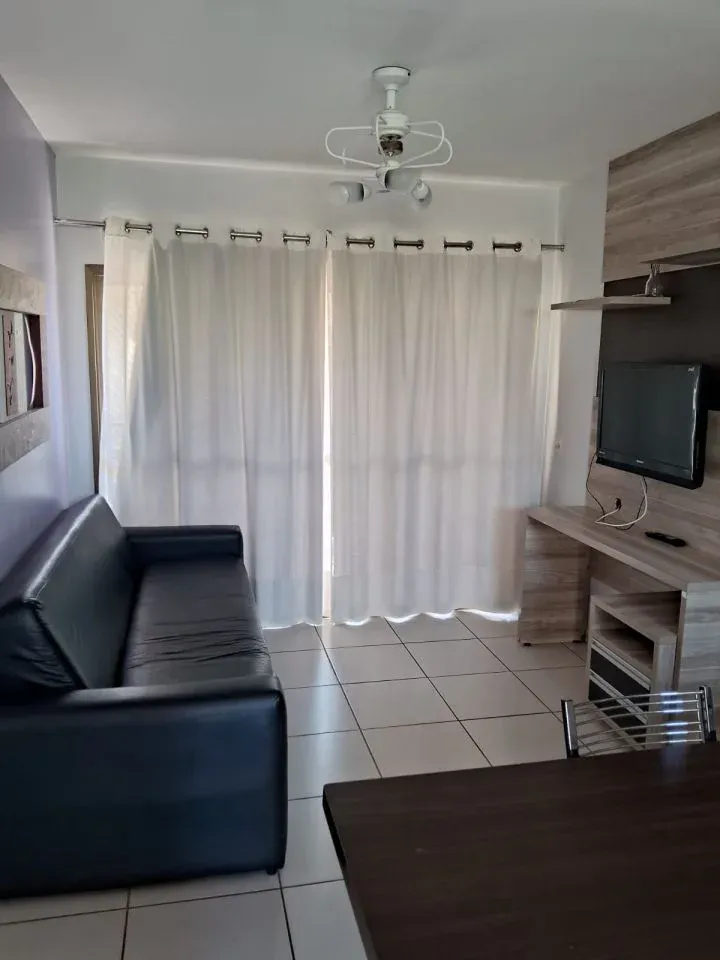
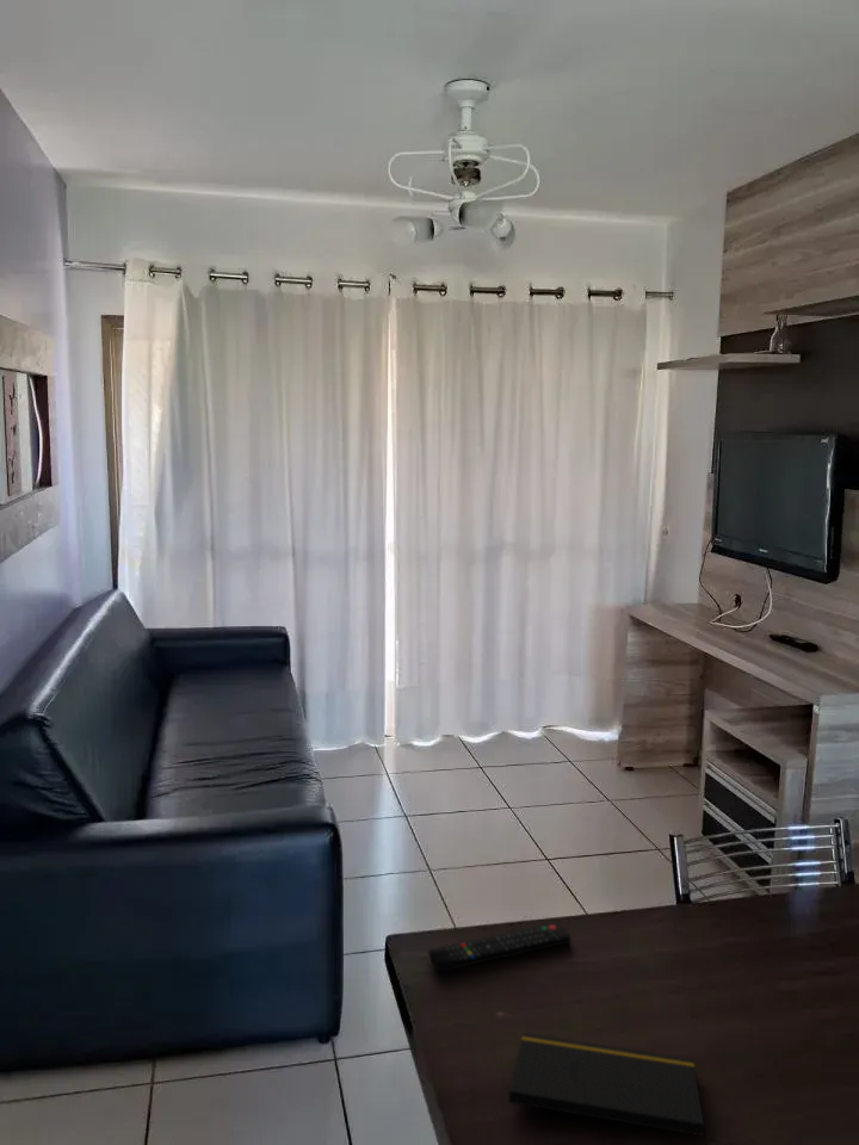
+ notepad (605, 1079)
+ remote control (501, 947)
